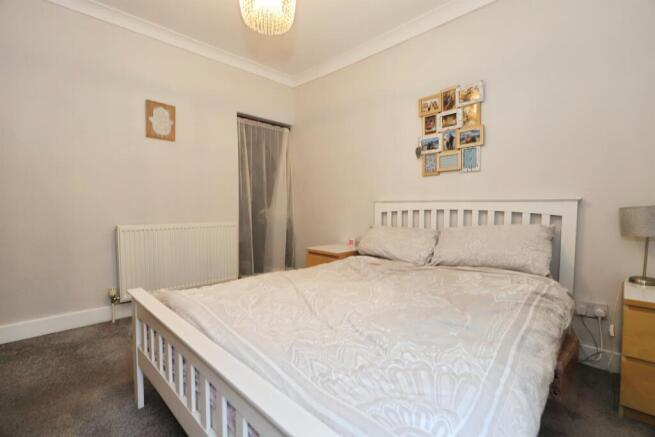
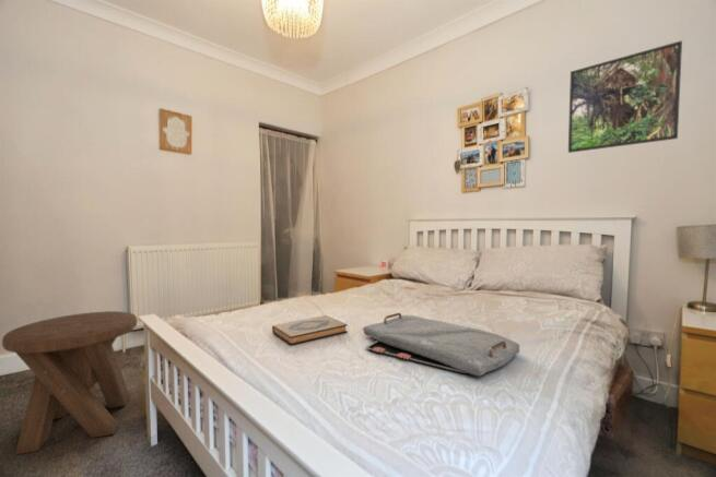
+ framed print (619, 102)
+ music stool (78, 373)
+ serving tray (431, 338)
+ hardback book (309, 327)
